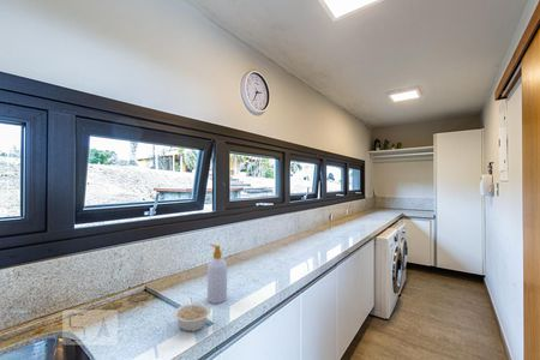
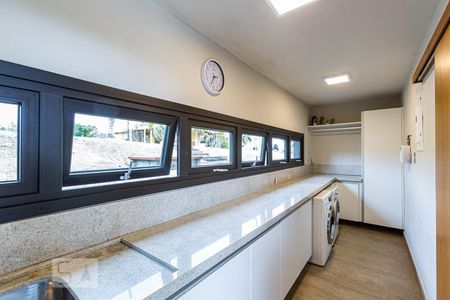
- legume (191, 316)
- soap bottle (216, 271)
